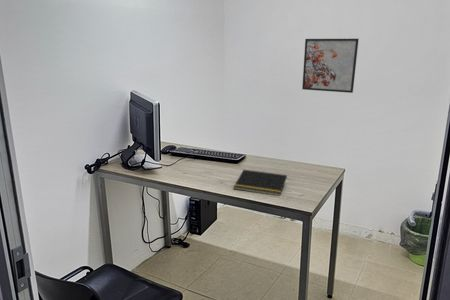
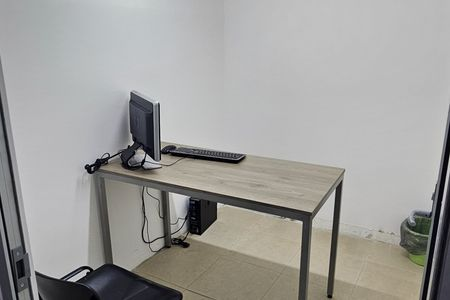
- notepad (260, 182)
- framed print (328, 65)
